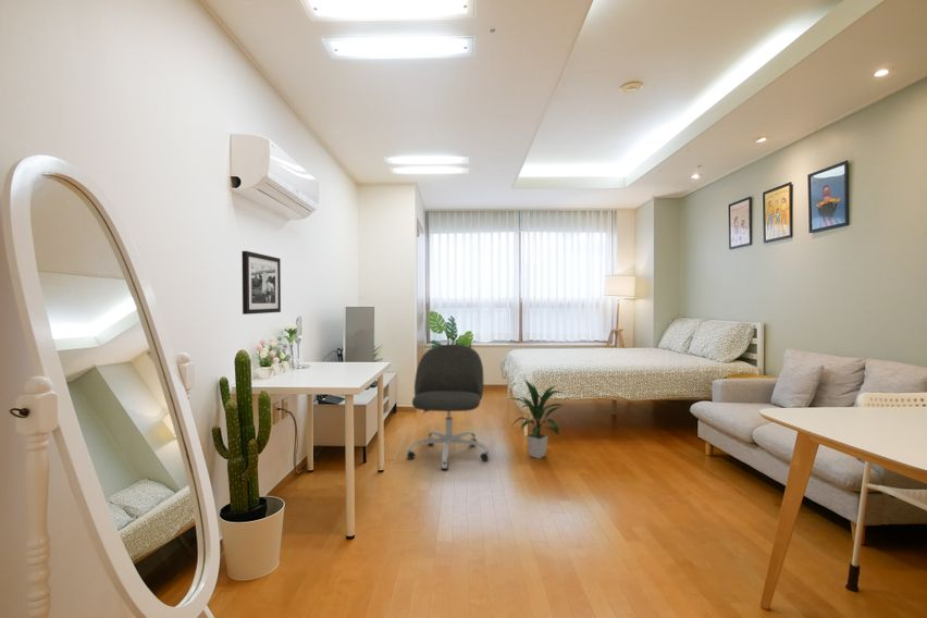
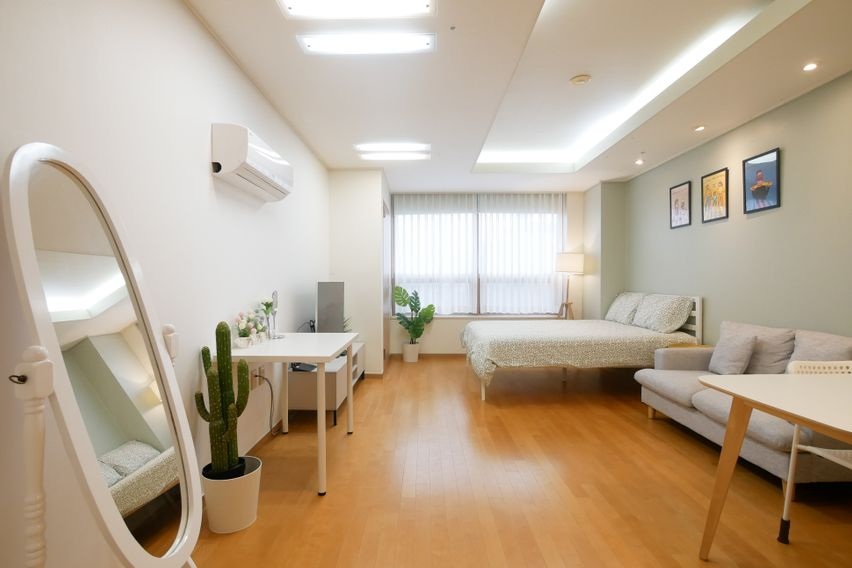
- office chair (448, 401)
- picture frame (262, 284)
- indoor plant (540, 418)
